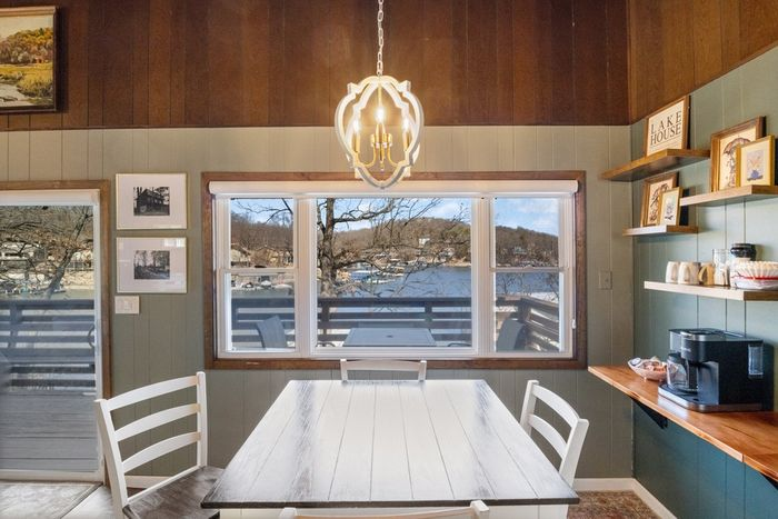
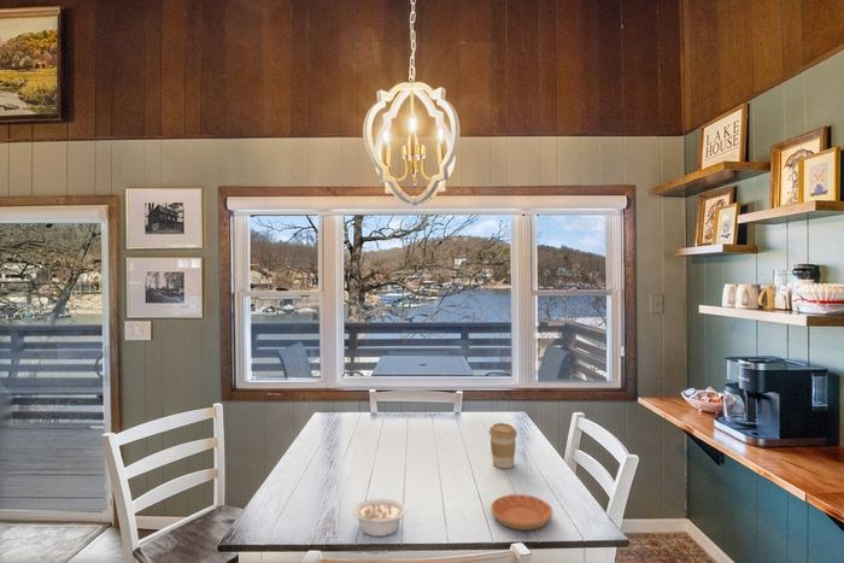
+ saucer (521, 512)
+ coffee cup (503, 445)
+ legume (381, 516)
